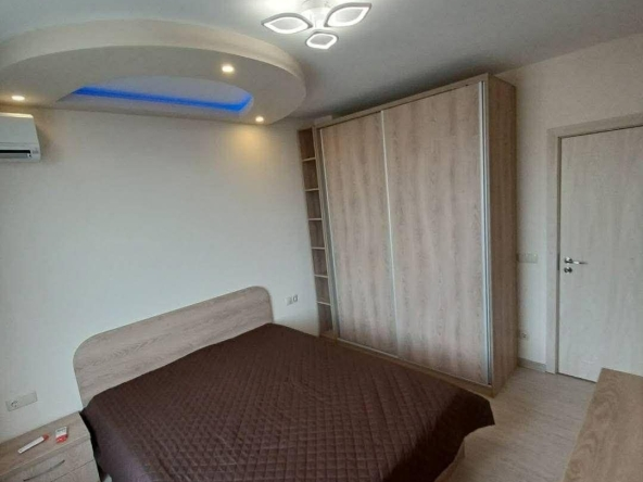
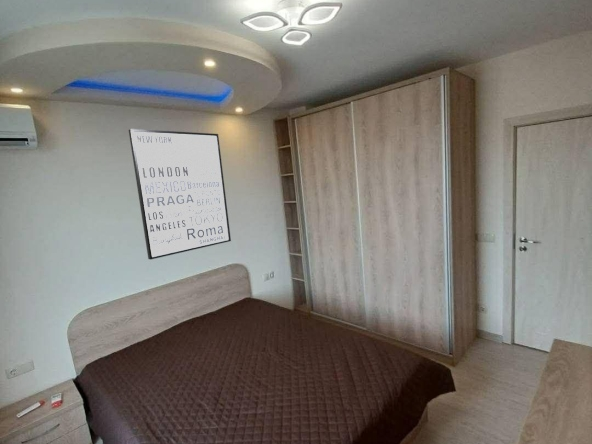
+ wall art (185, 192)
